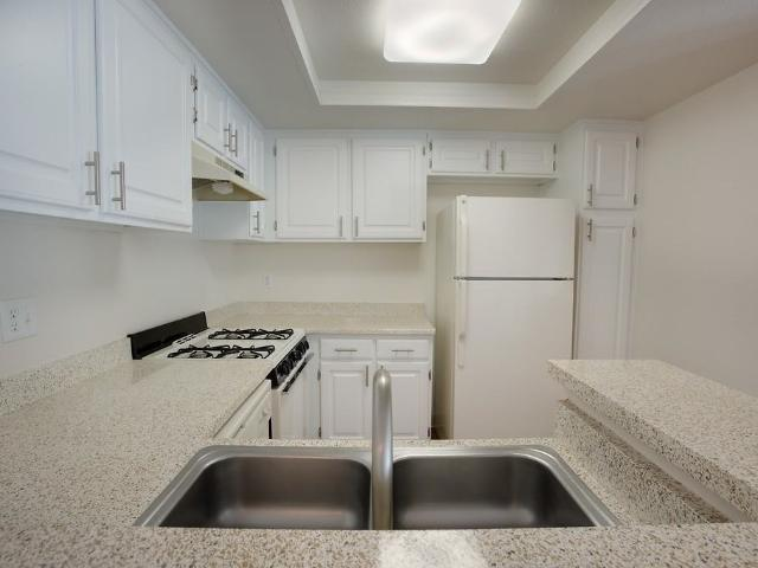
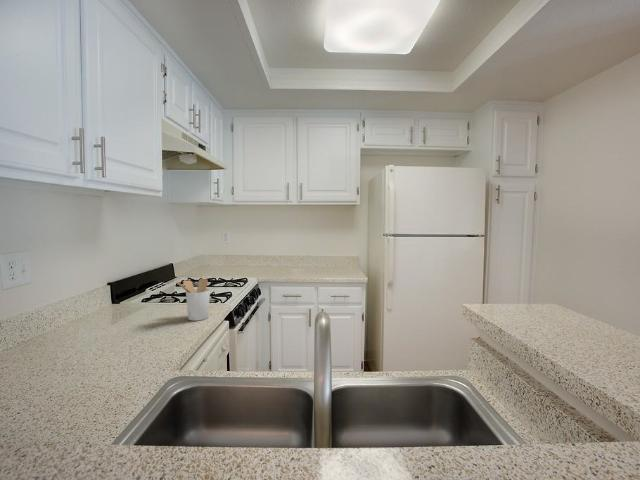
+ utensil holder (192, 298)
